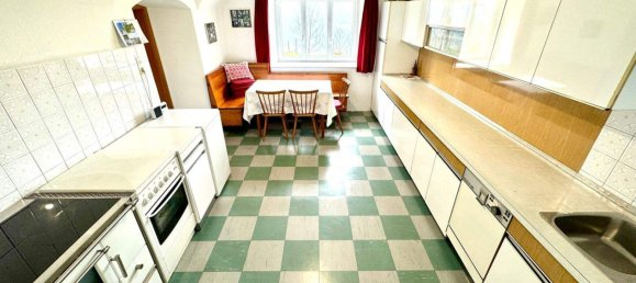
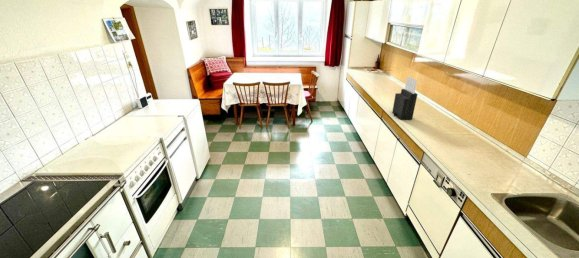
+ knife block (404, 97)
